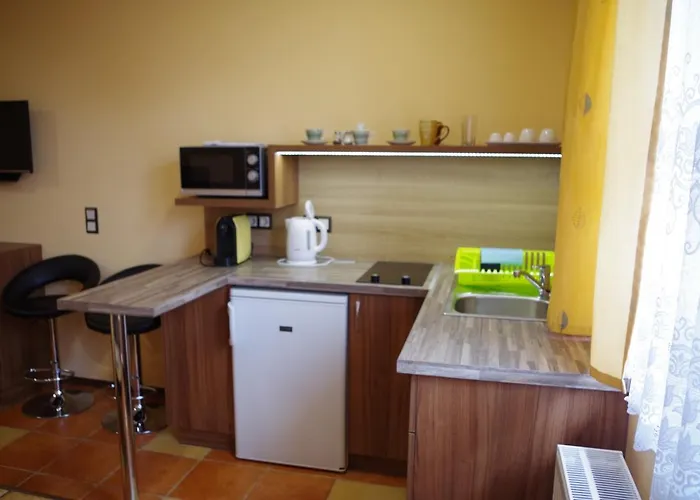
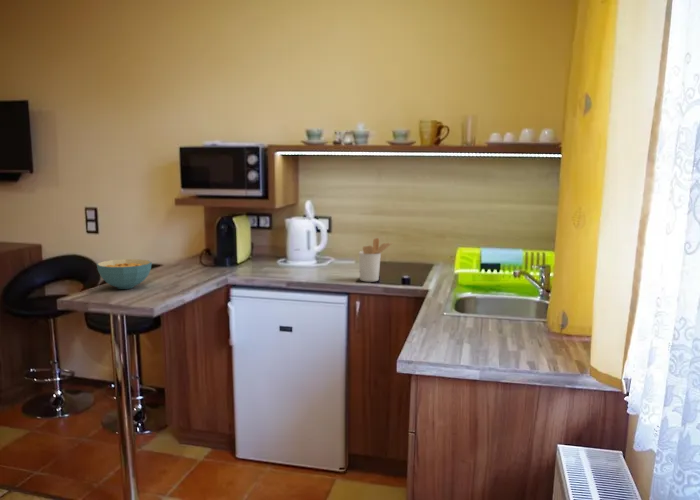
+ utensil holder (374, 260)
+ cereal bowl (125, 275)
